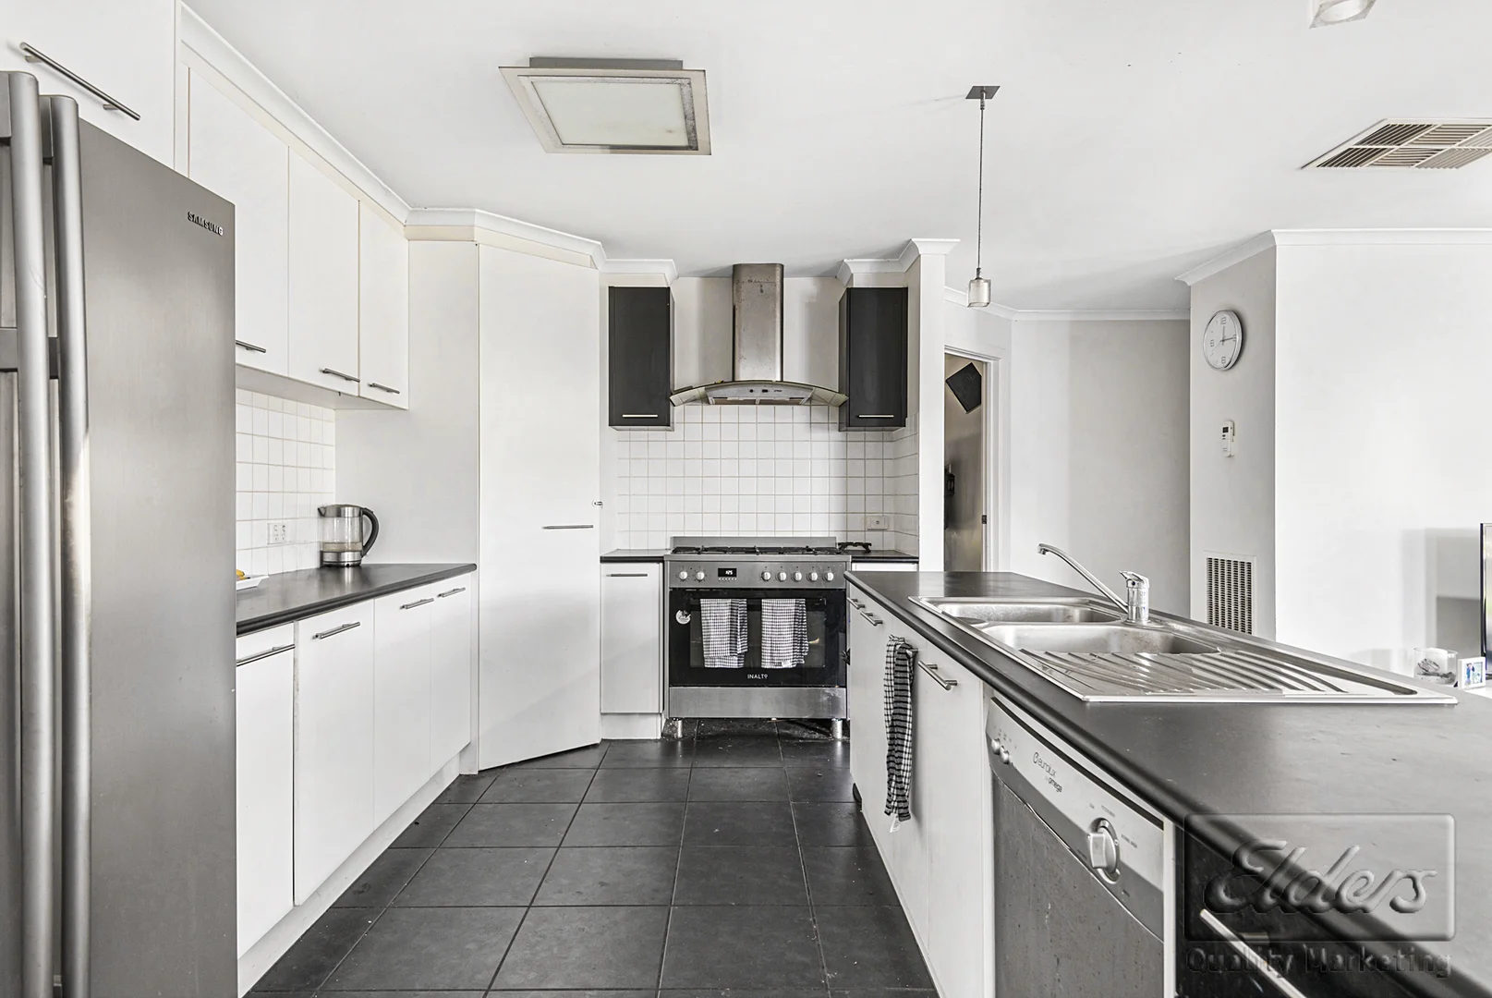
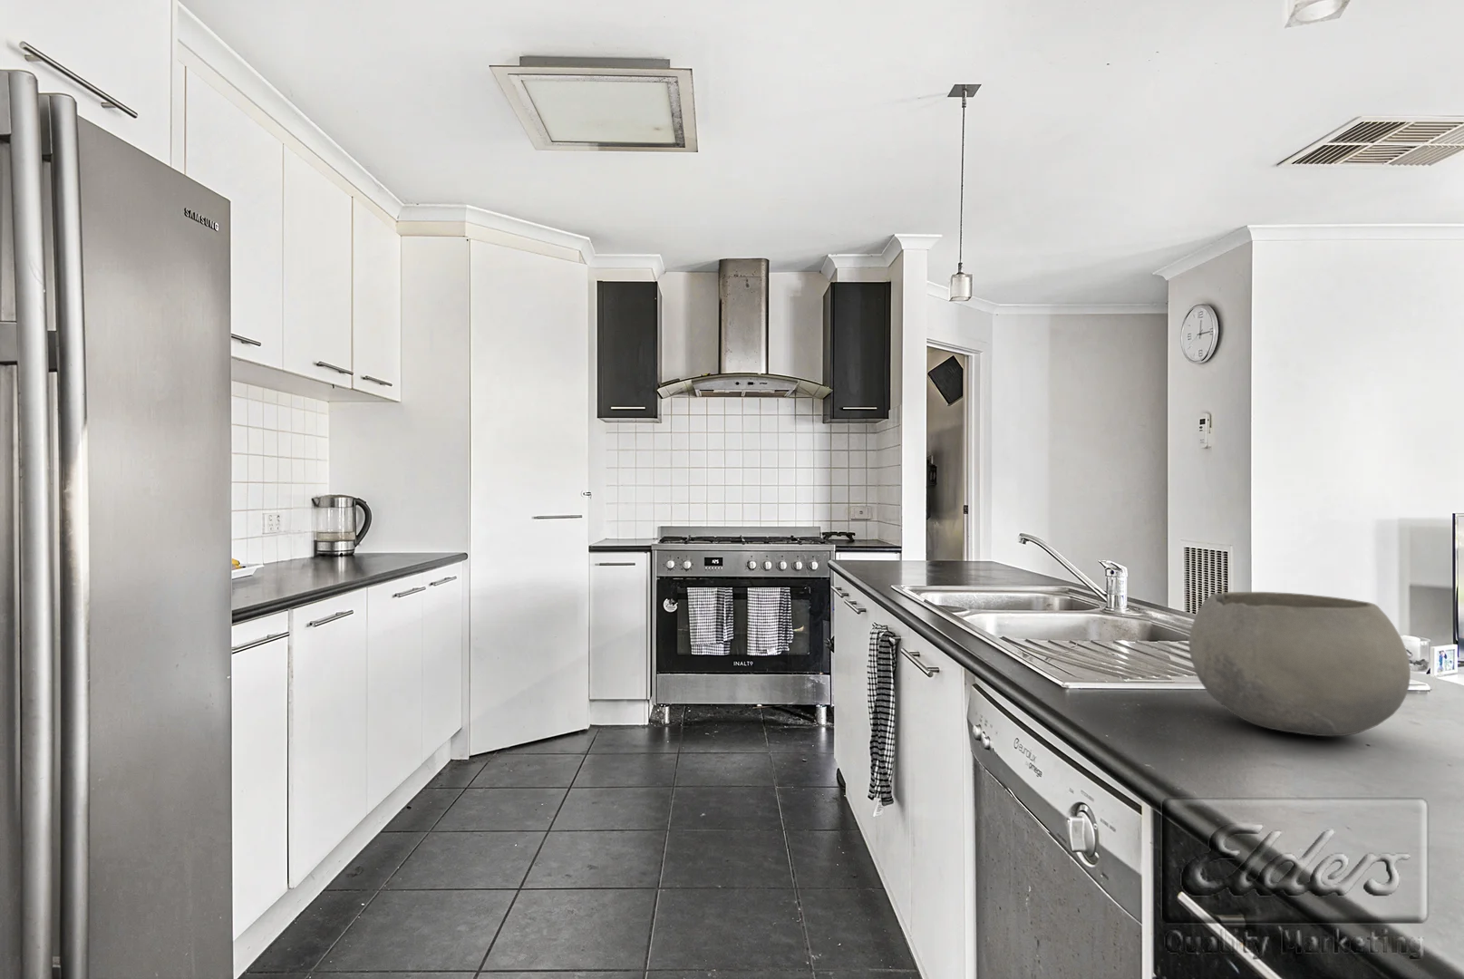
+ bowl (1291, 662)
